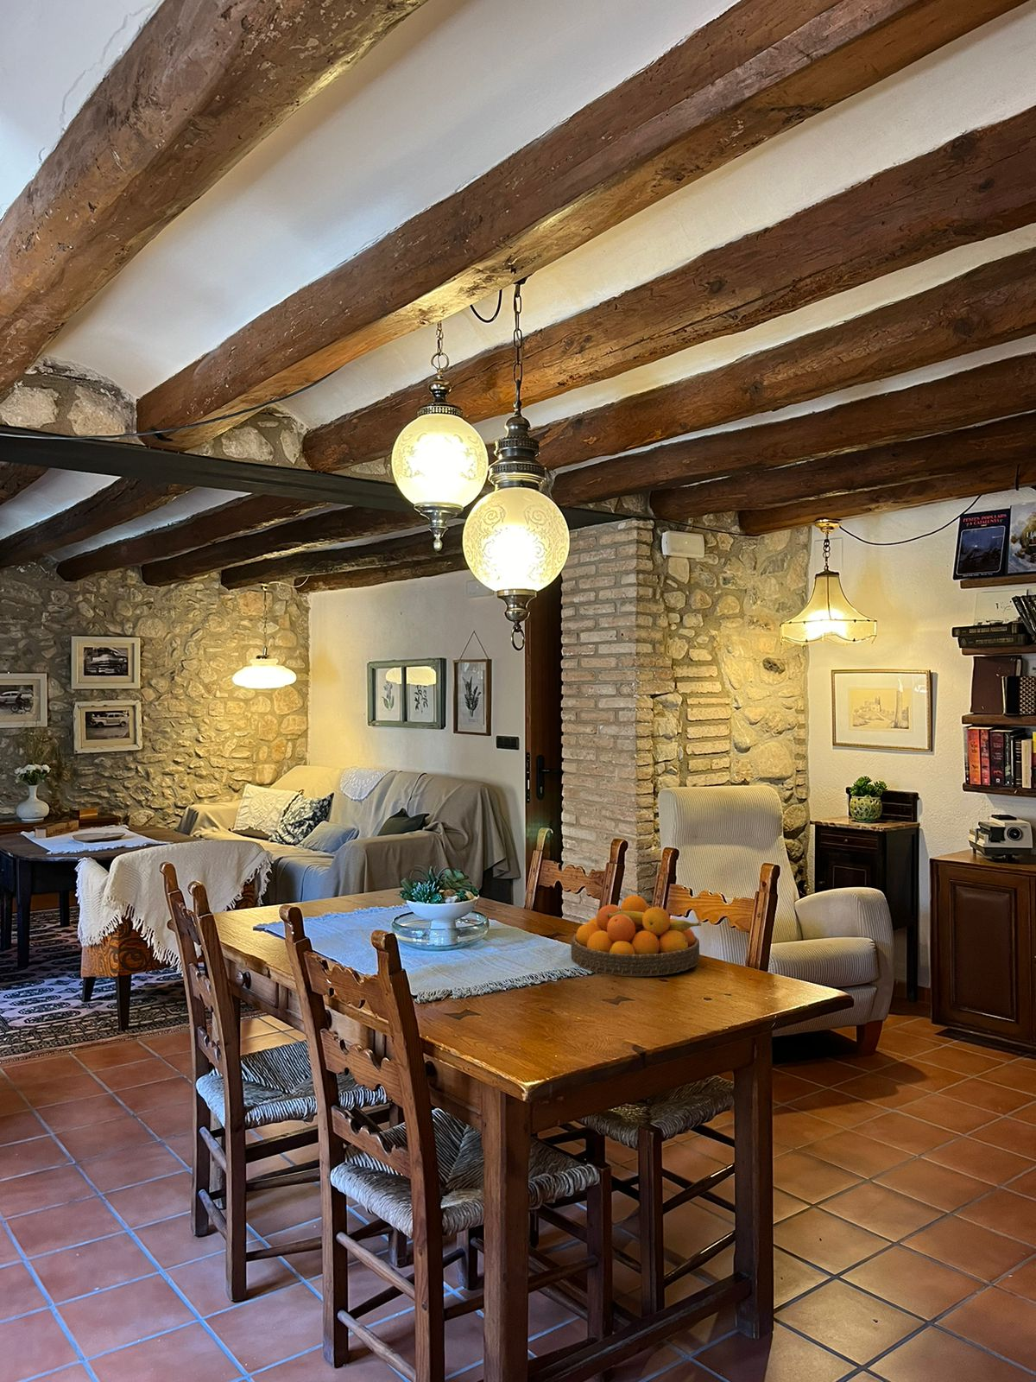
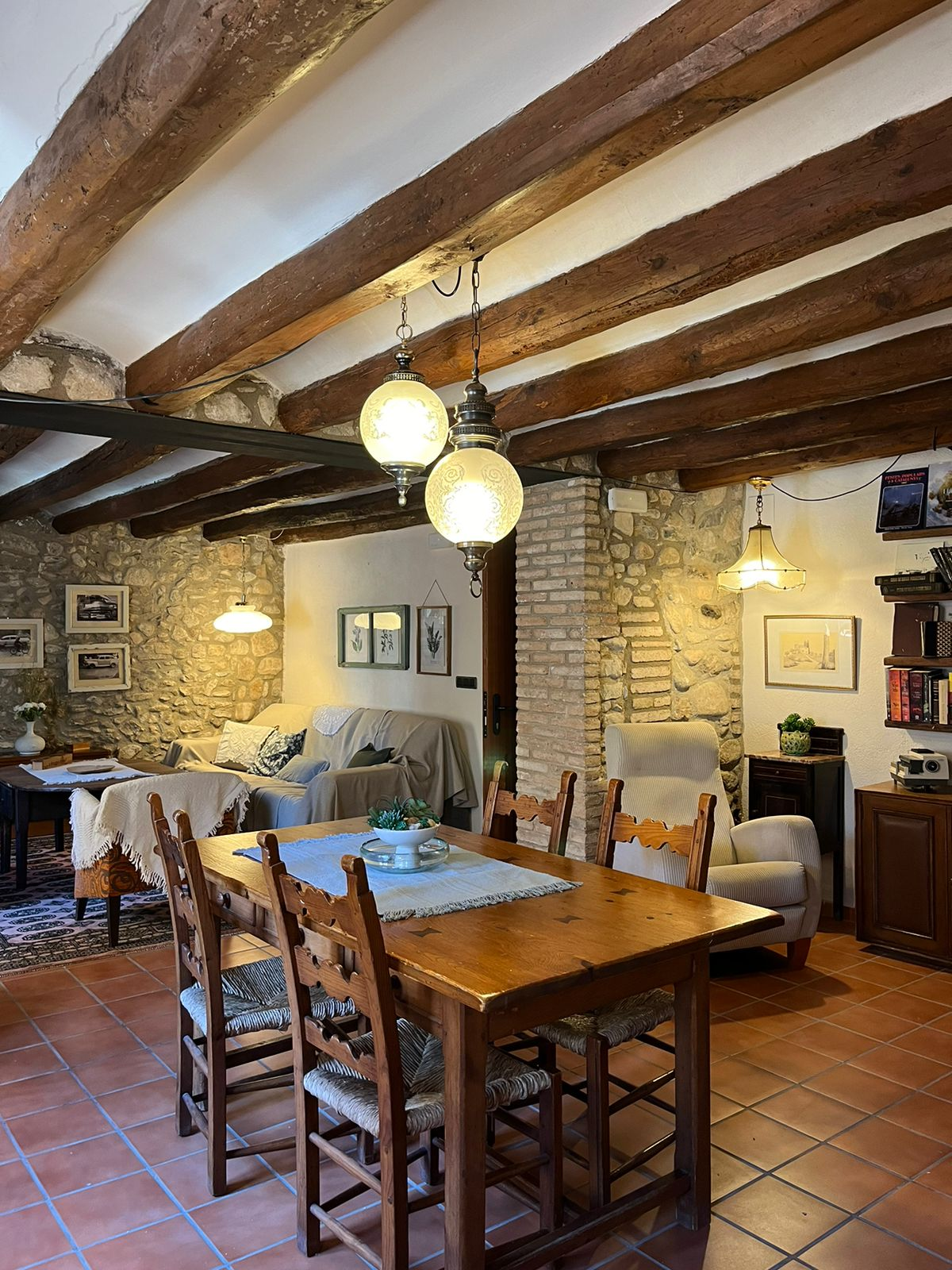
- fruit bowl (634, 930)
